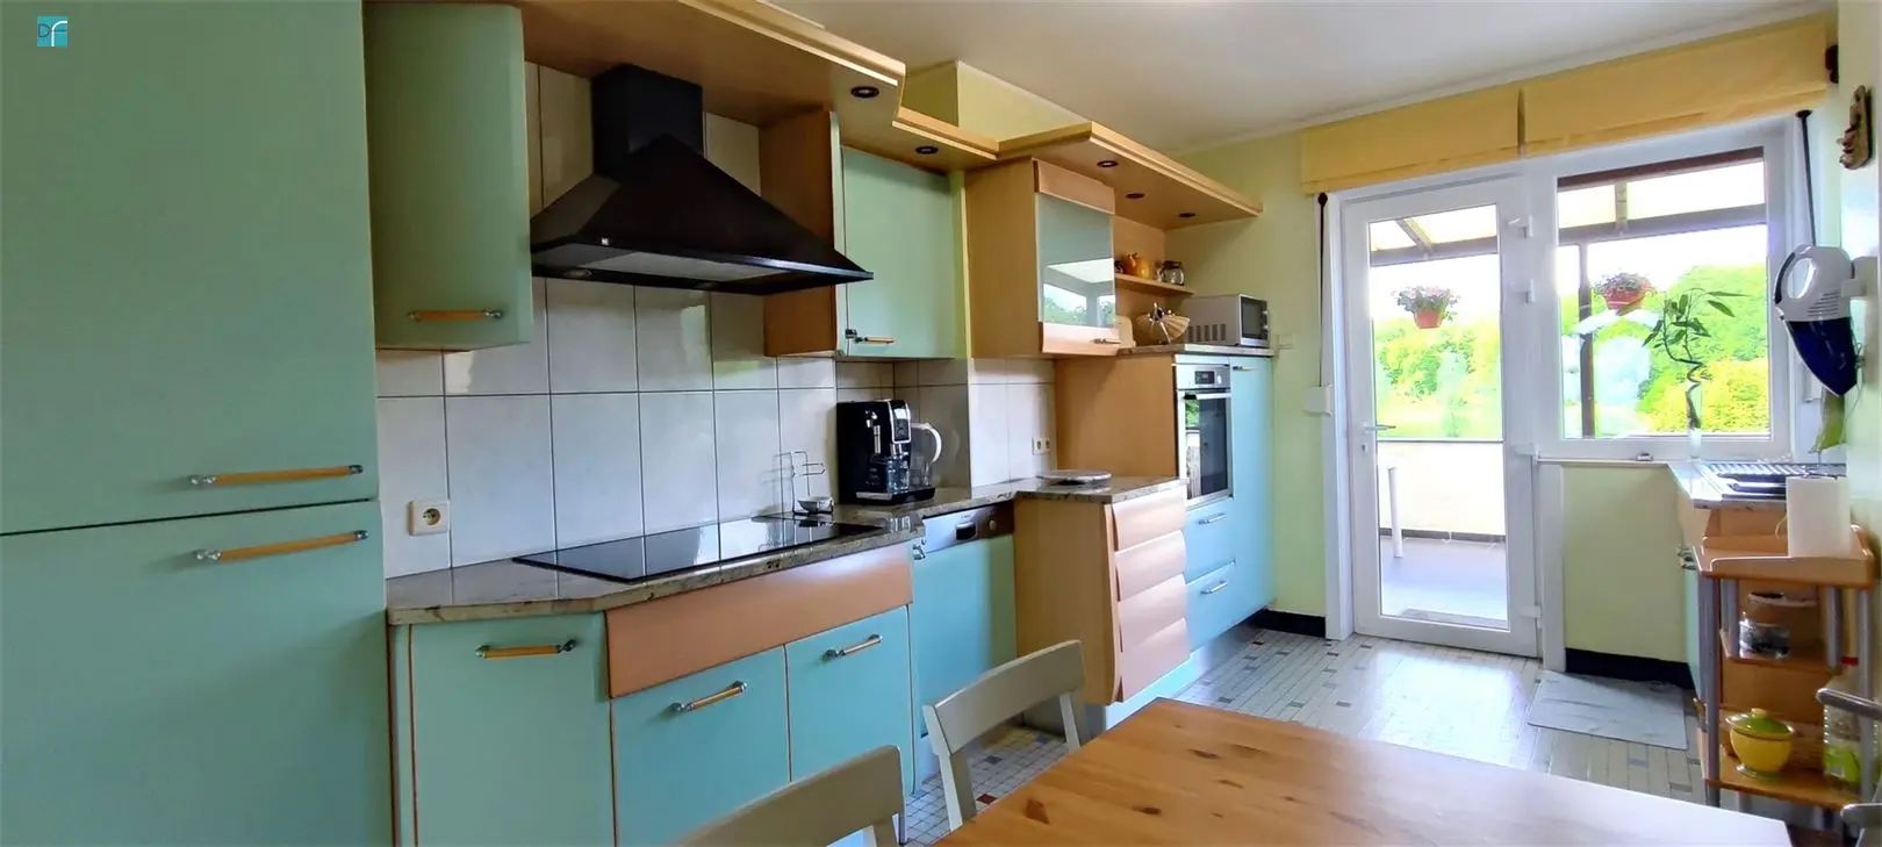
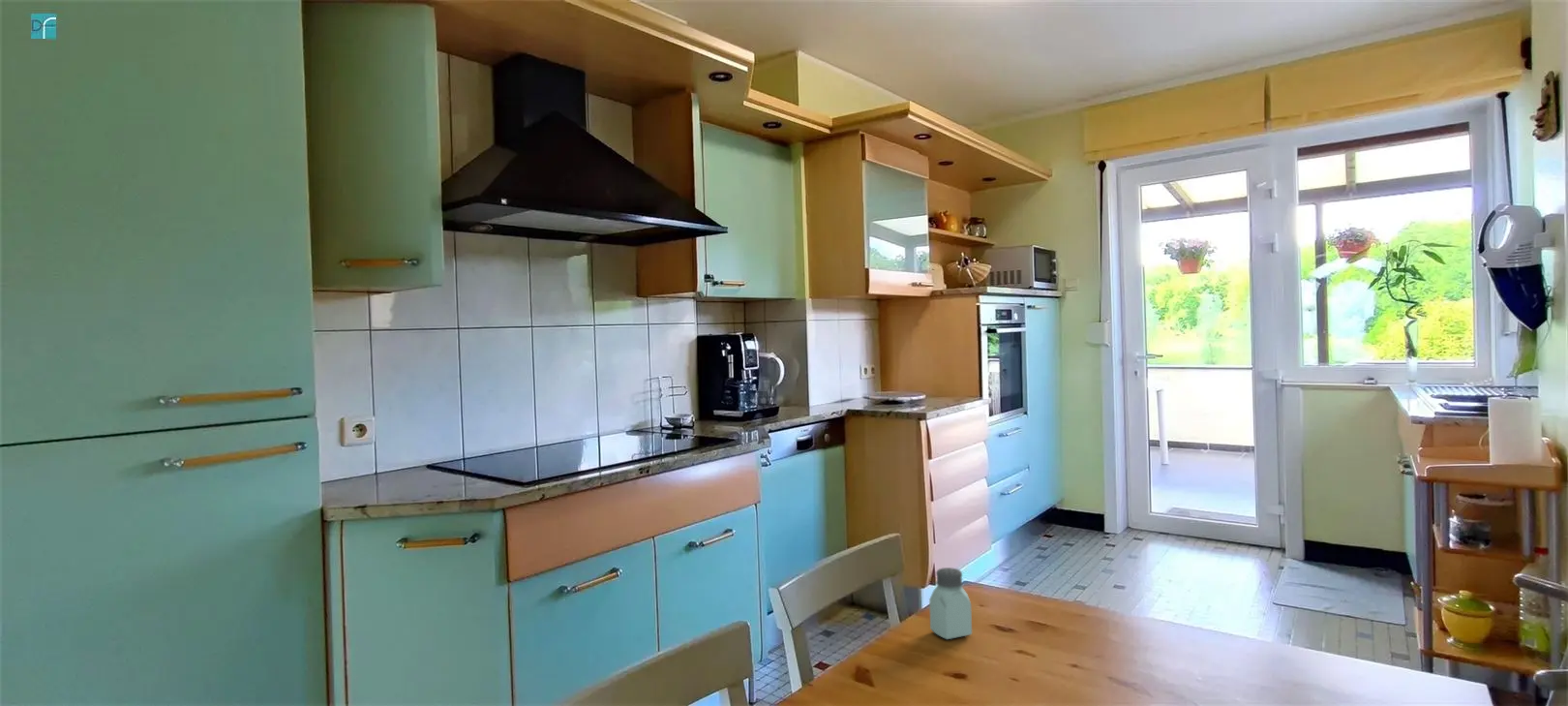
+ saltshaker (950, 601)
